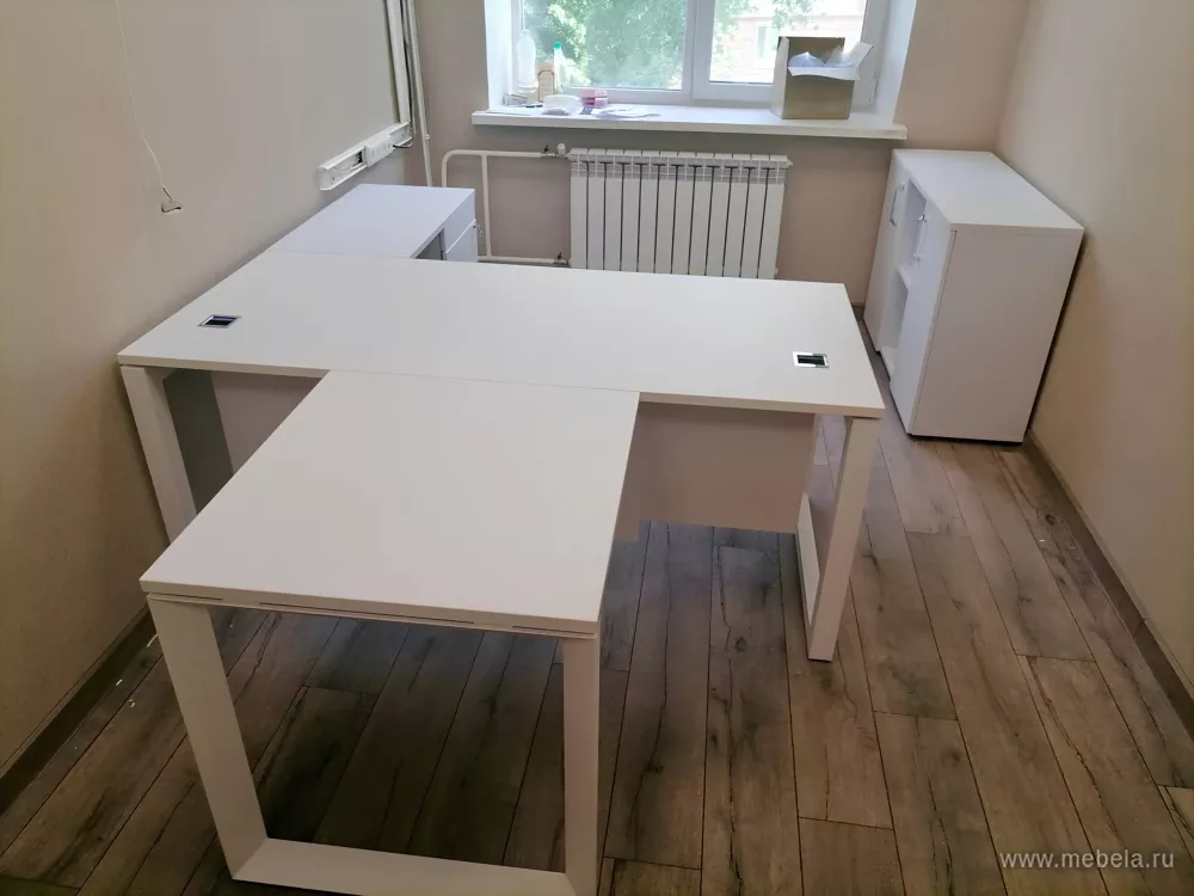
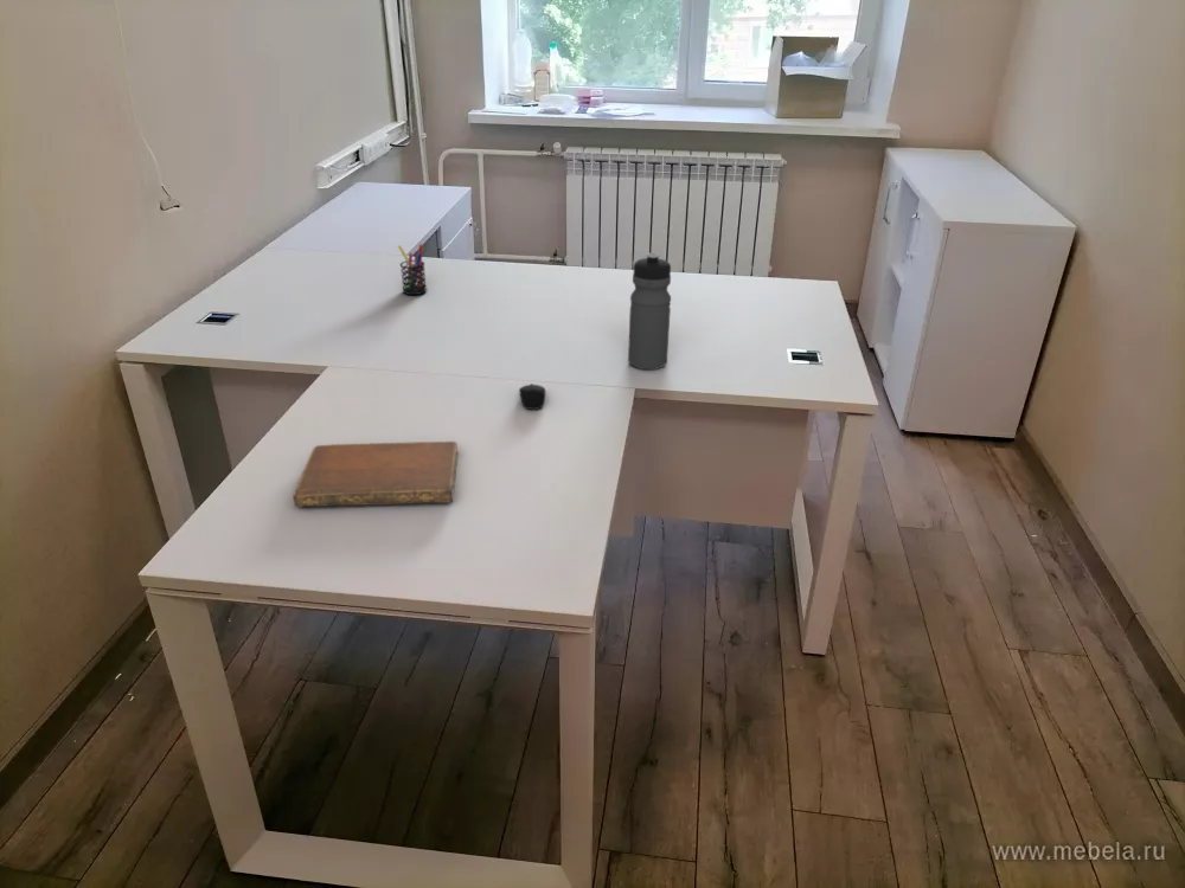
+ pen holder (415, 266)
+ notebook (380, 472)
+ water bottle (649, 309)
+ computer mouse (532, 393)
